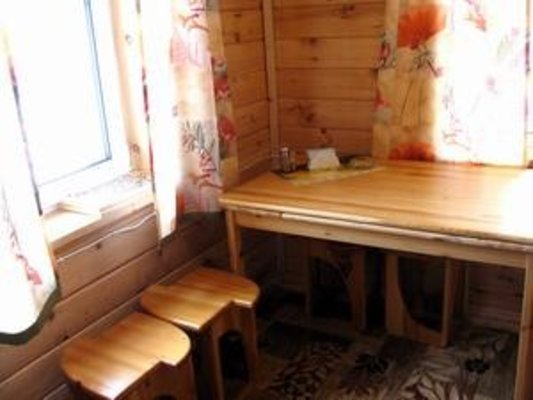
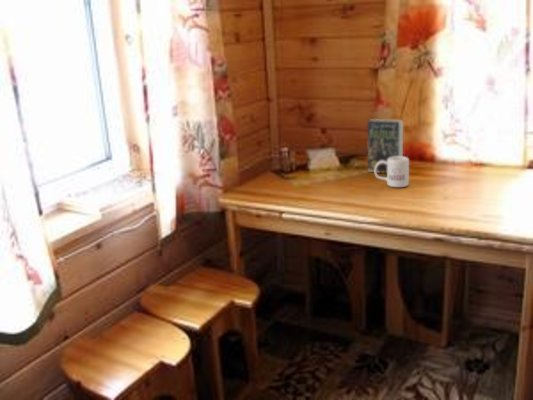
+ mug (391, 171)
+ book (385, 146)
